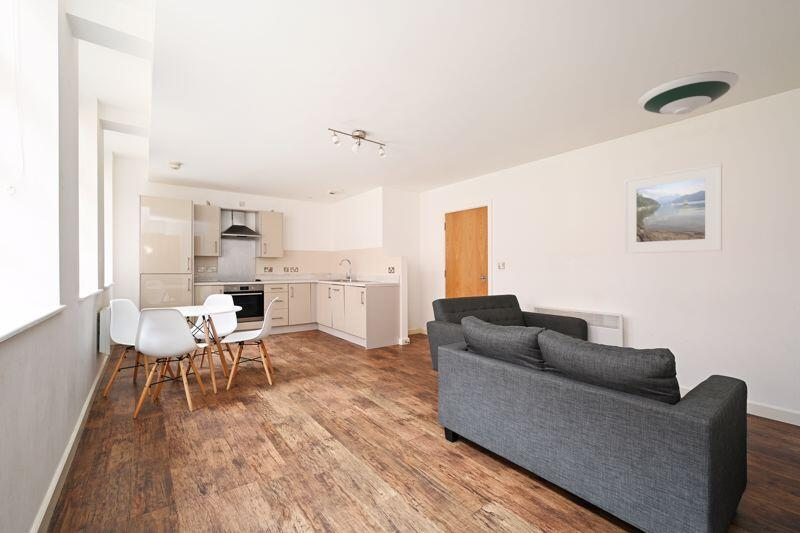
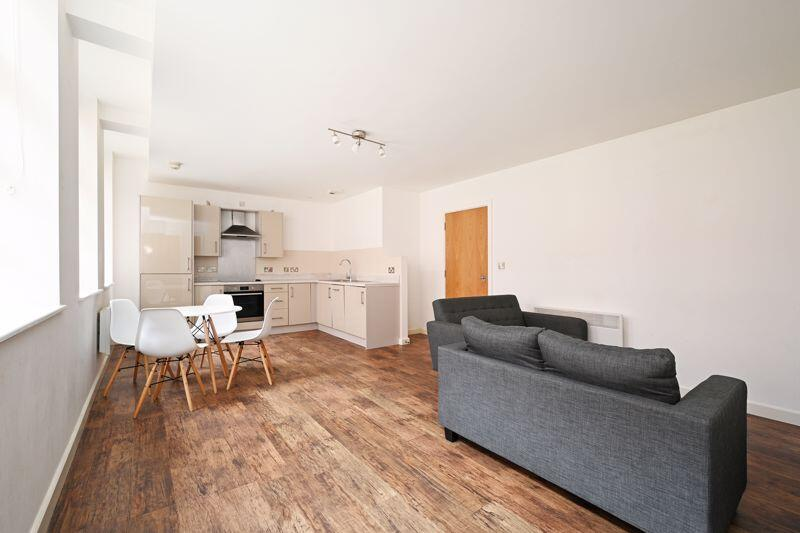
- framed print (668, 212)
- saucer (684, 102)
